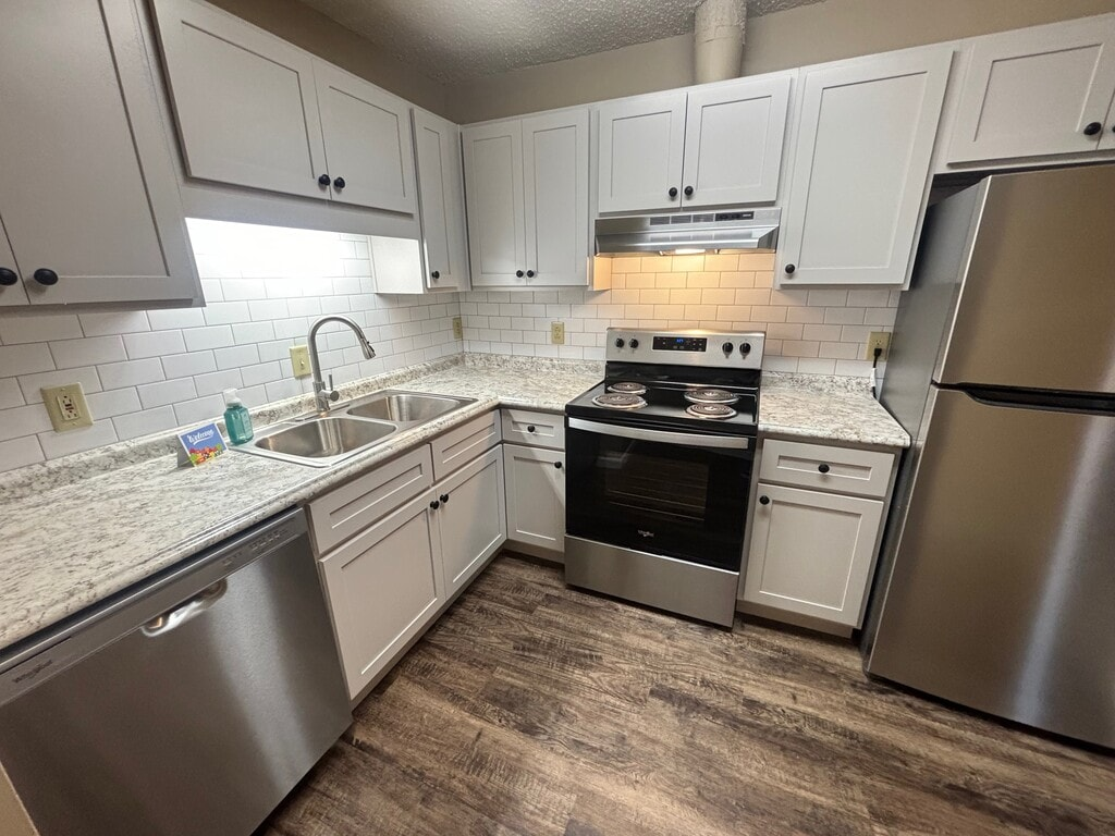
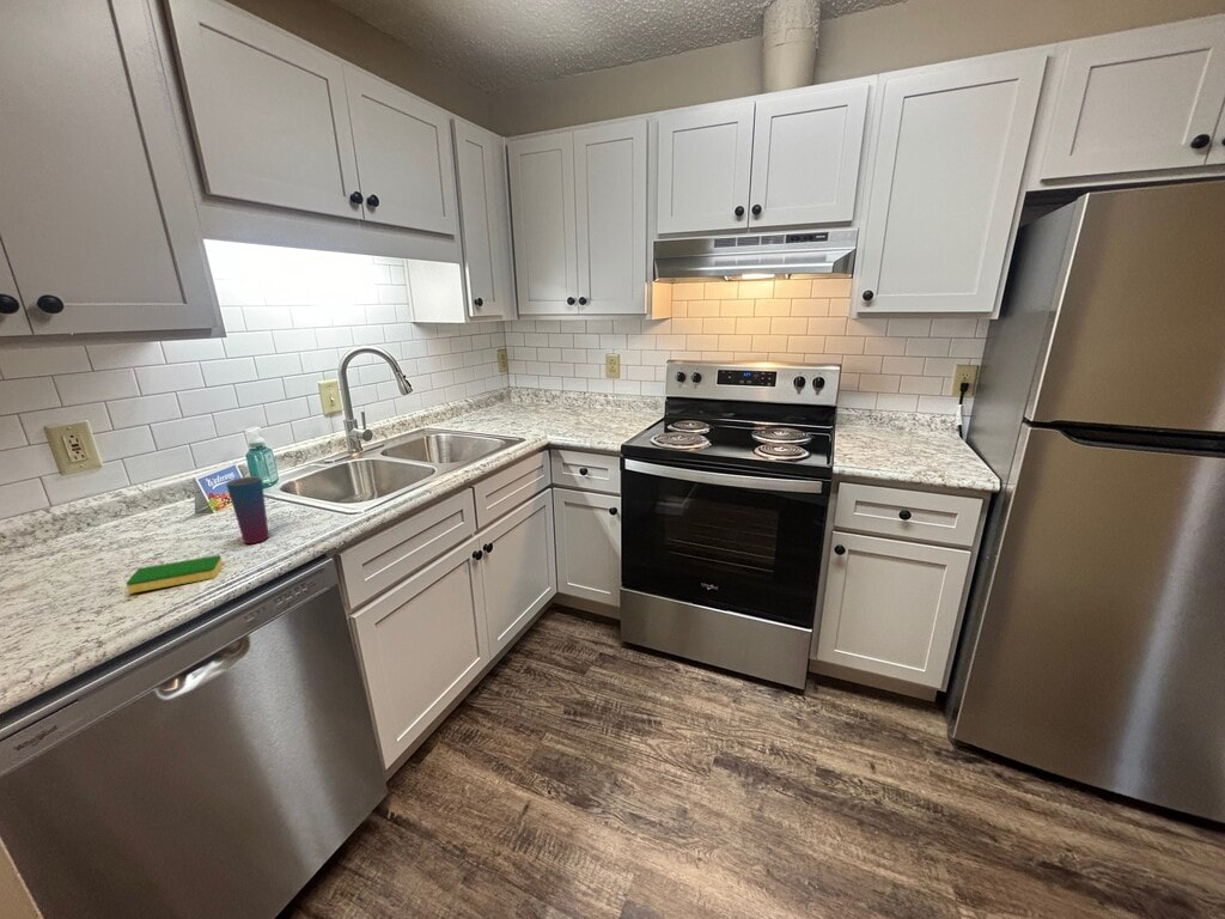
+ cup (250, 510)
+ dish sponge (177, 573)
